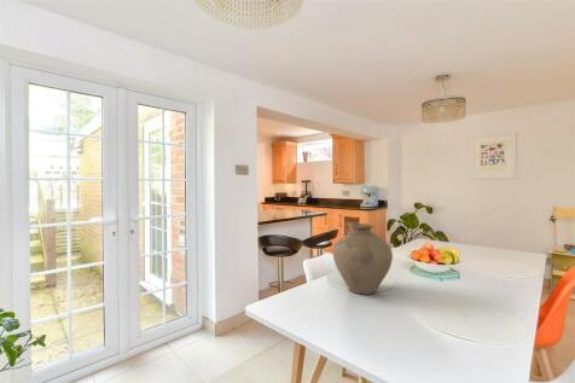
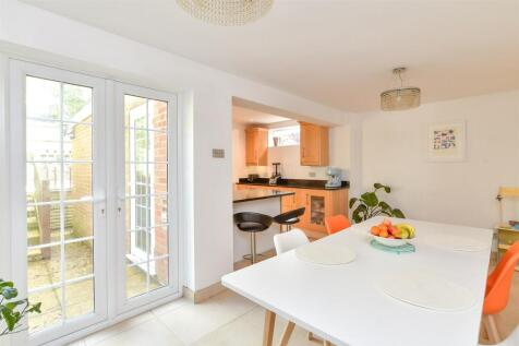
- vase (361, 257)
